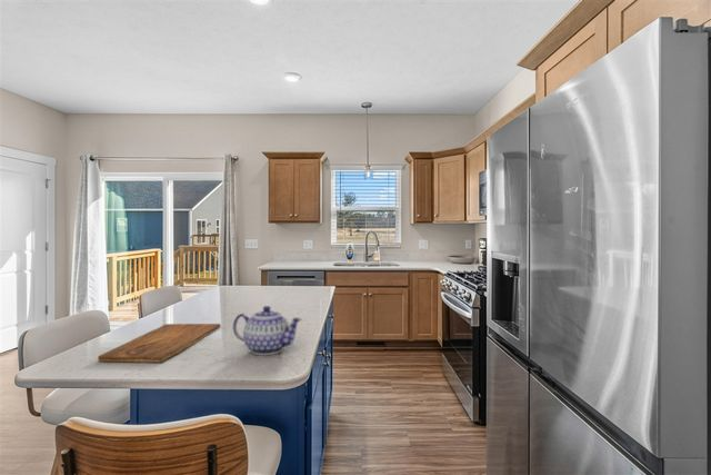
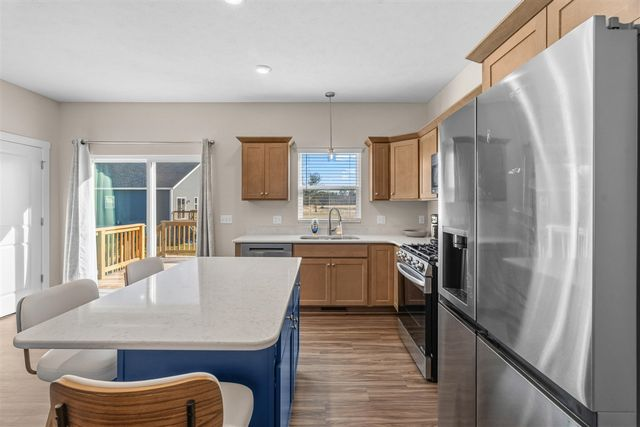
- cutting board (167, 339)
- teapot (267, 328)
